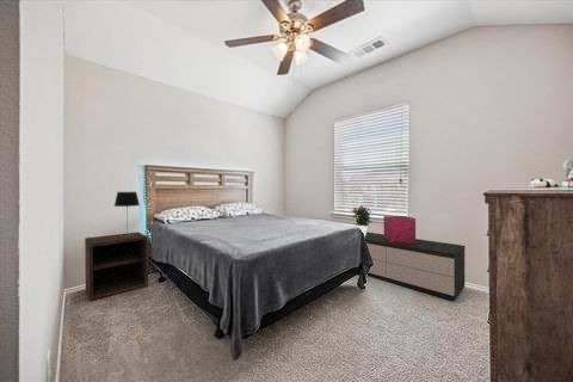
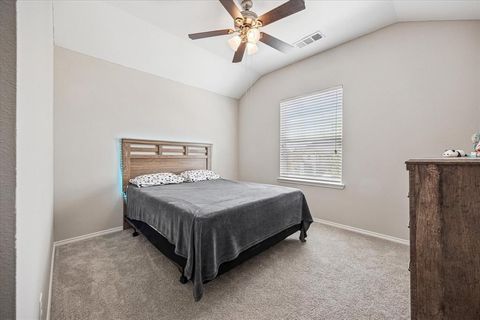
- table lamp (127, 214)
- storage bin (399, 228)
- nightstand (116, 261)
- storage bench (394, 258)
- potted flower (361, 220)
